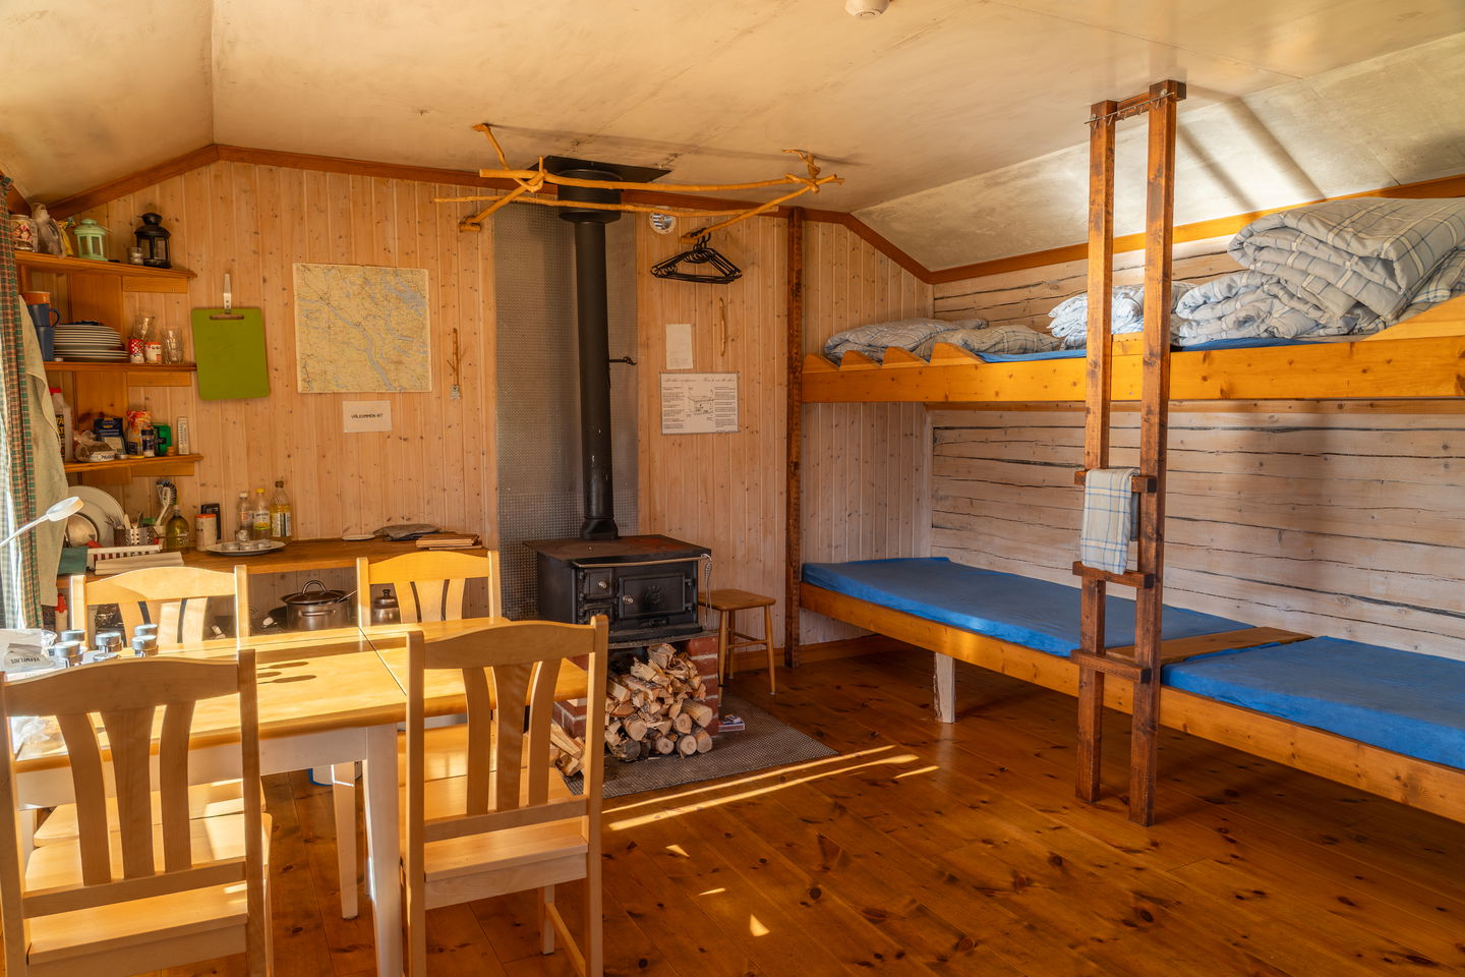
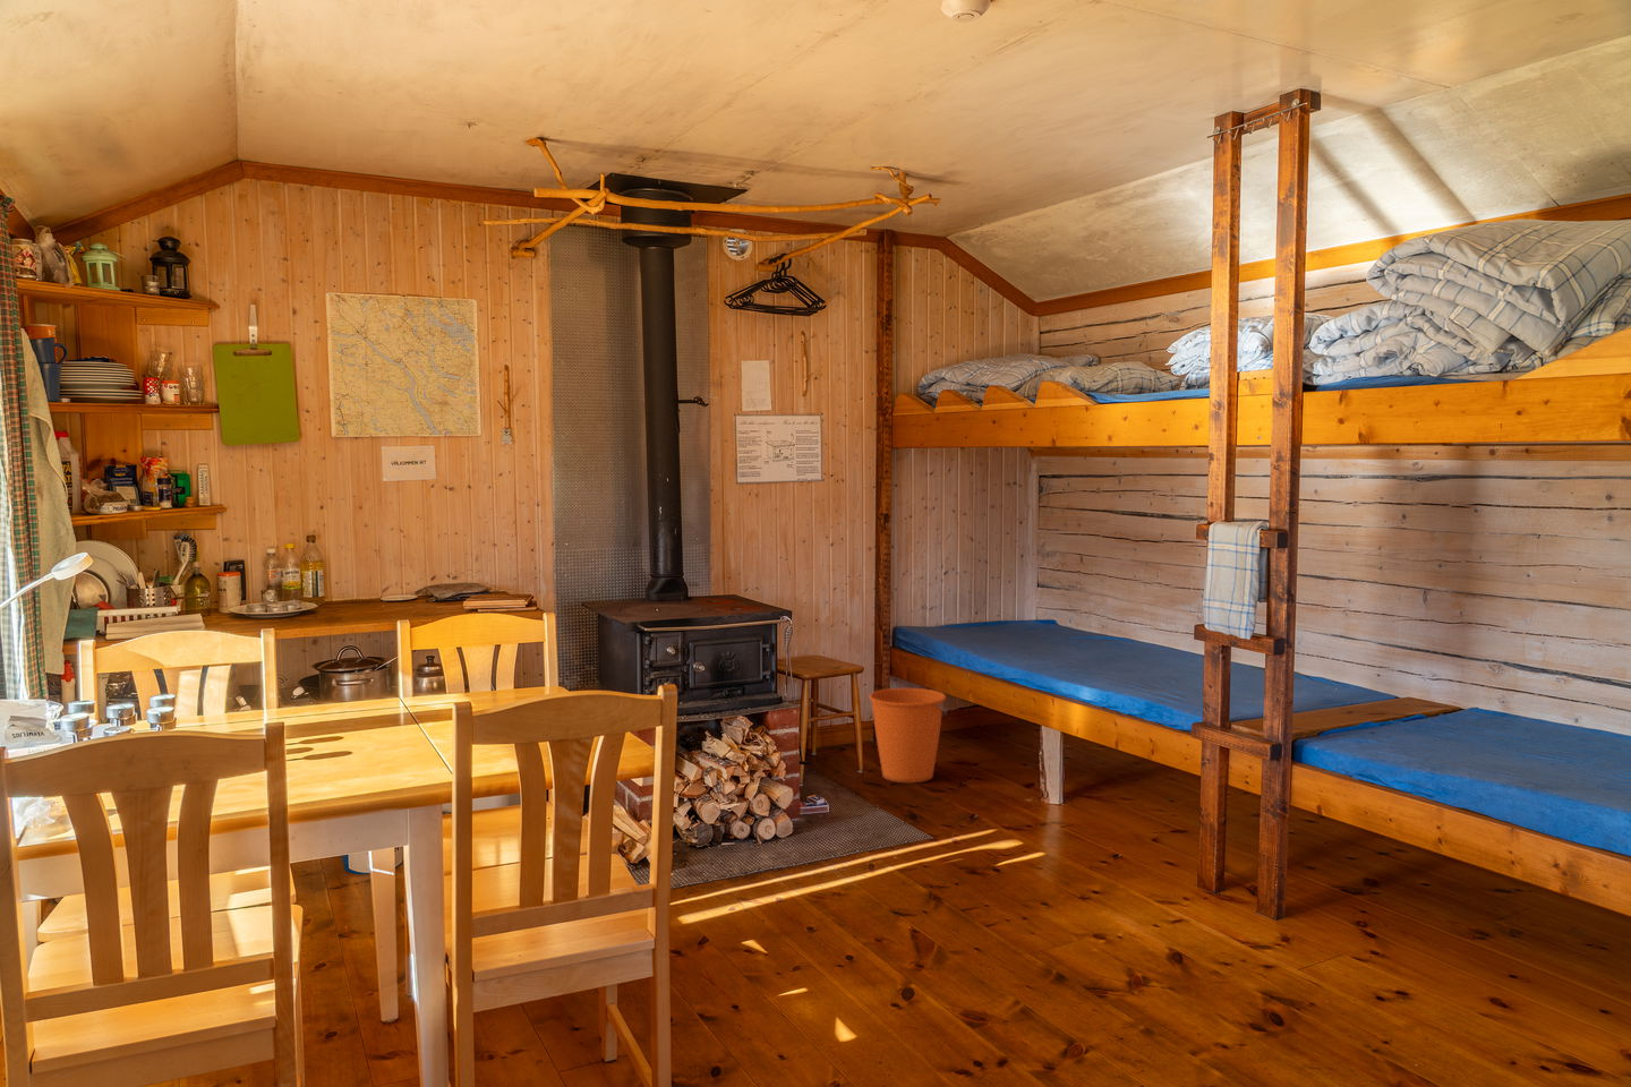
+ bucket (908, 735)
